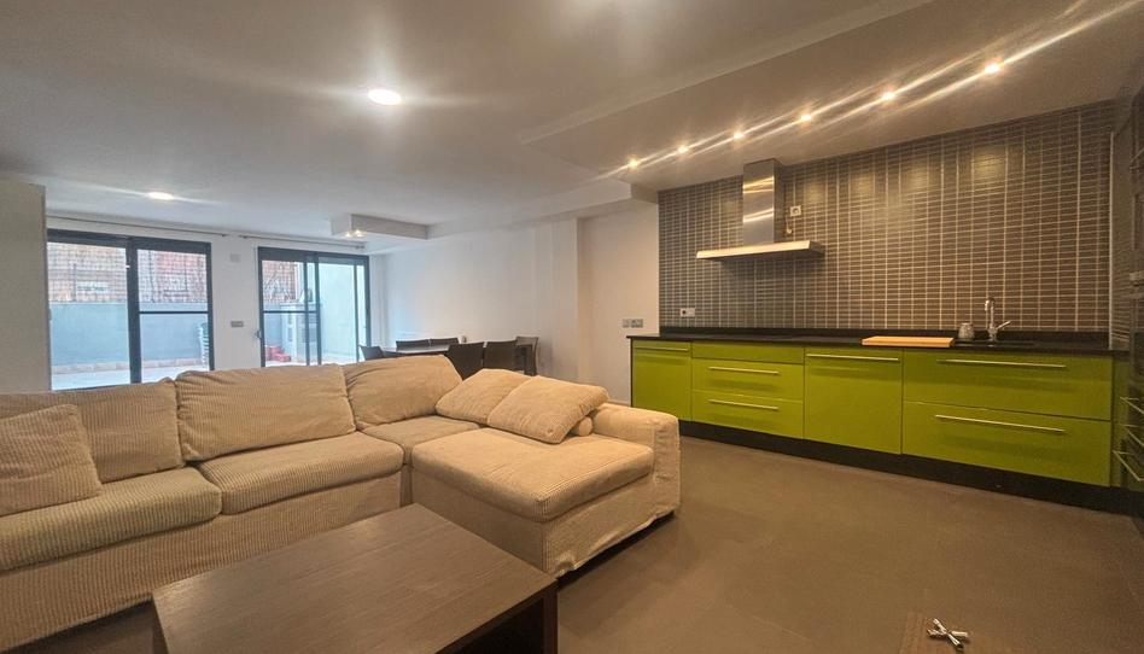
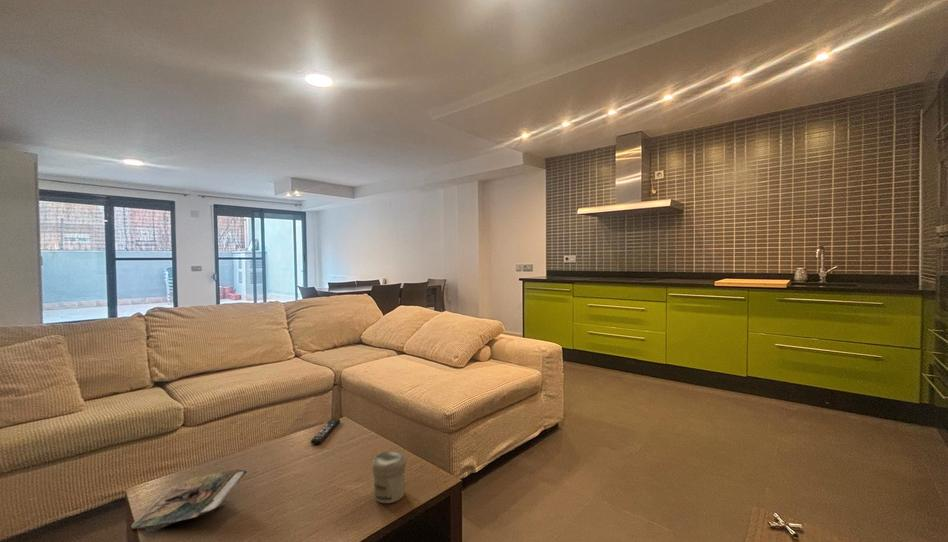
+ magazine (193, 496)
+ remote control (326, 430)
+ jar (389, 476)
